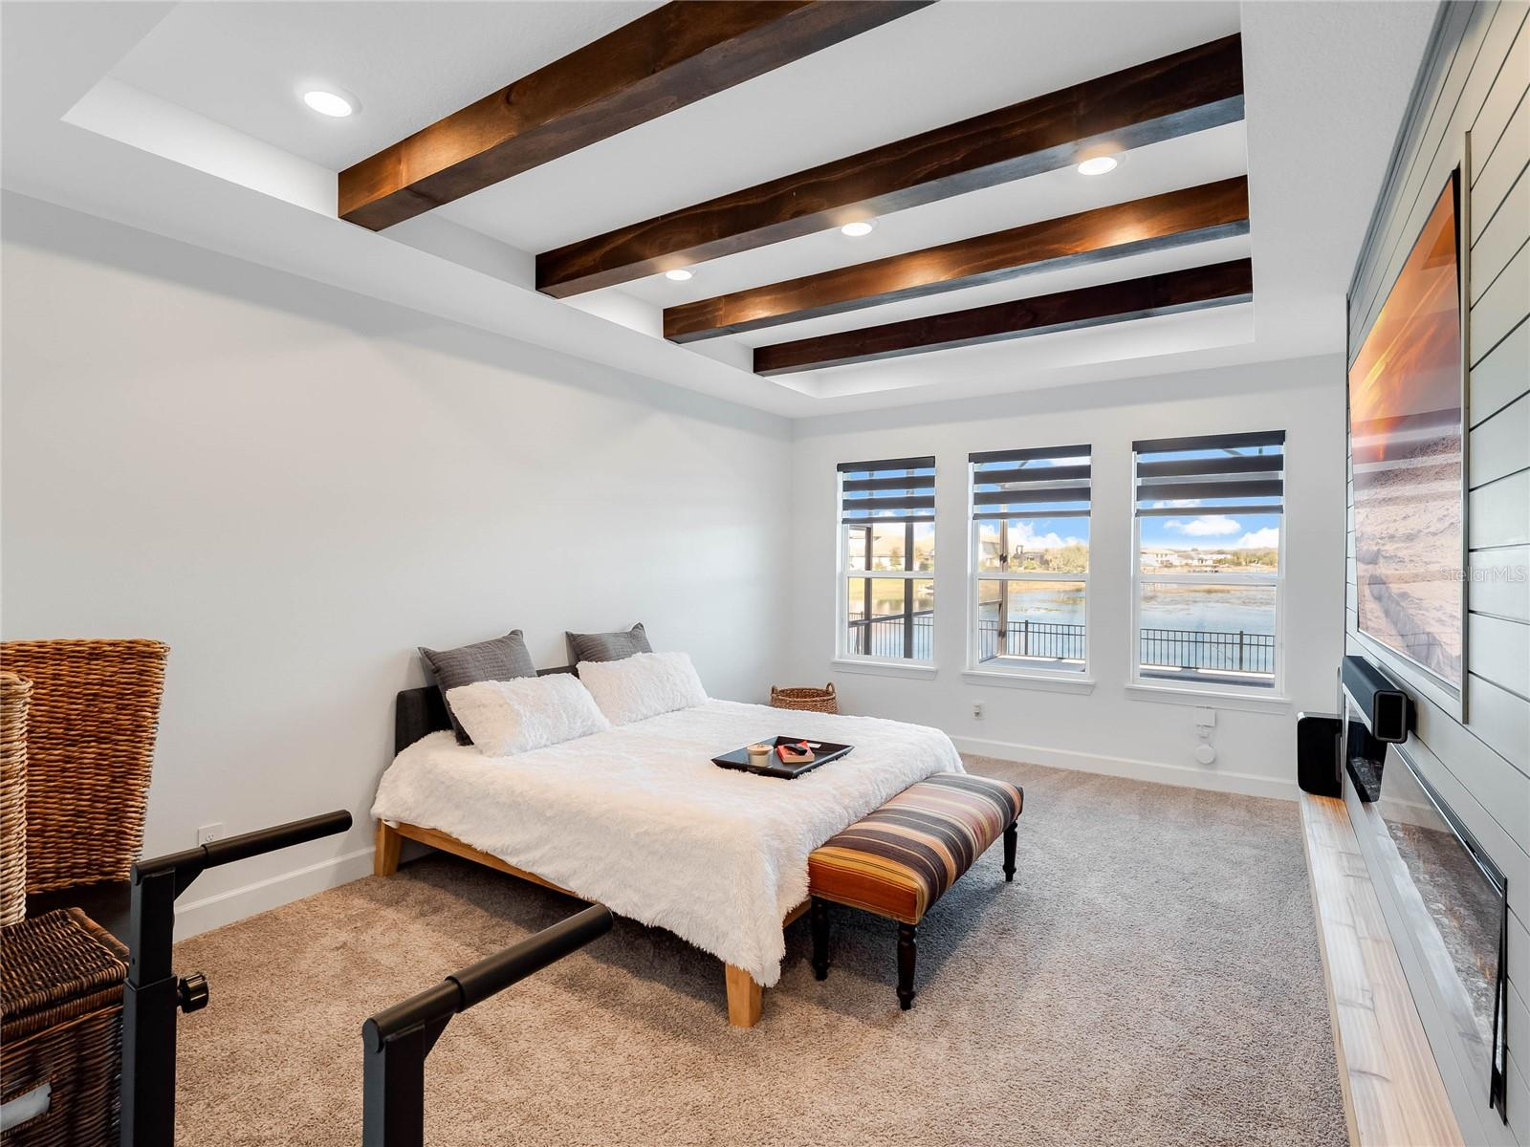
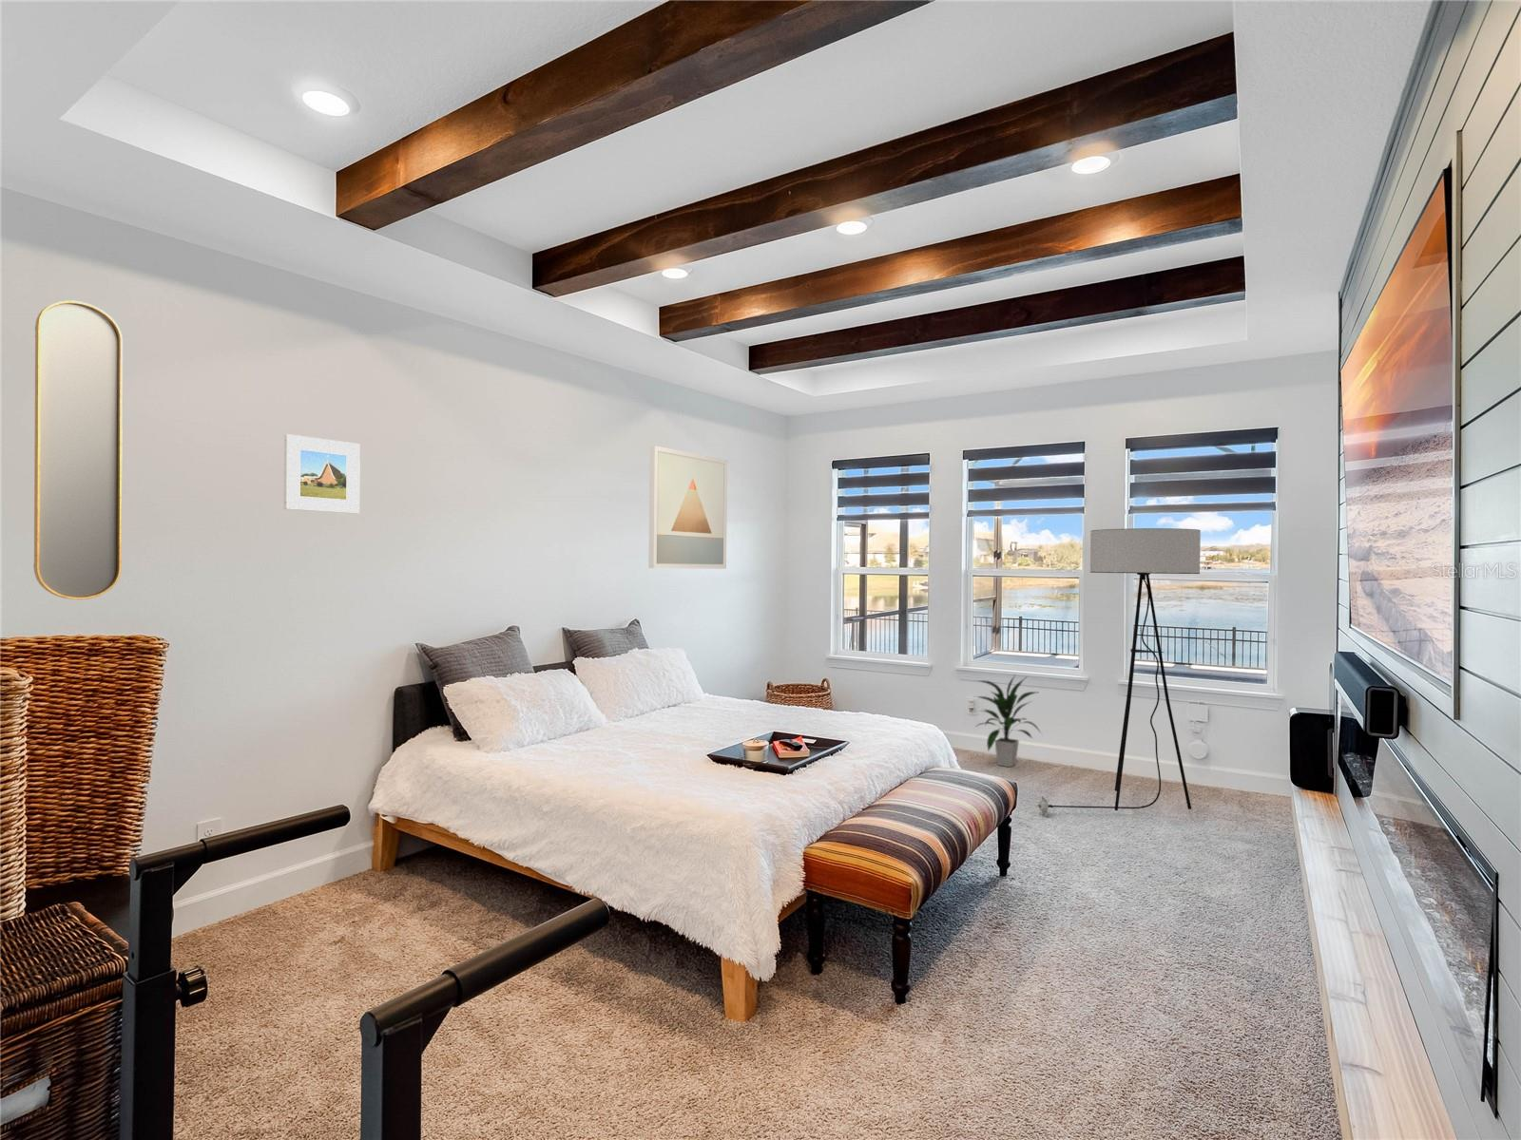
+ home mirror (79, 450)
+ indoor plant (1004, 718)
+ wall art (690, 510)
+ floor lamp (1129, 669)
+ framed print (323, 475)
